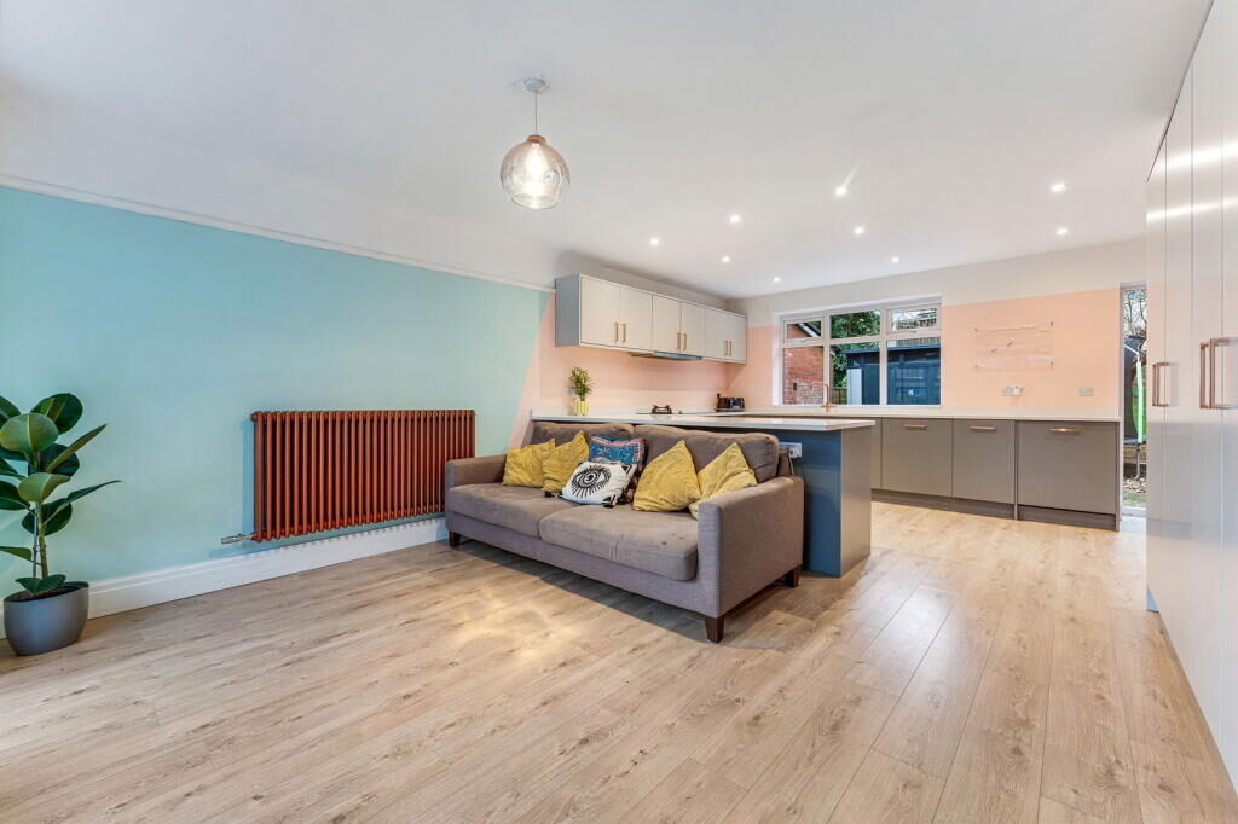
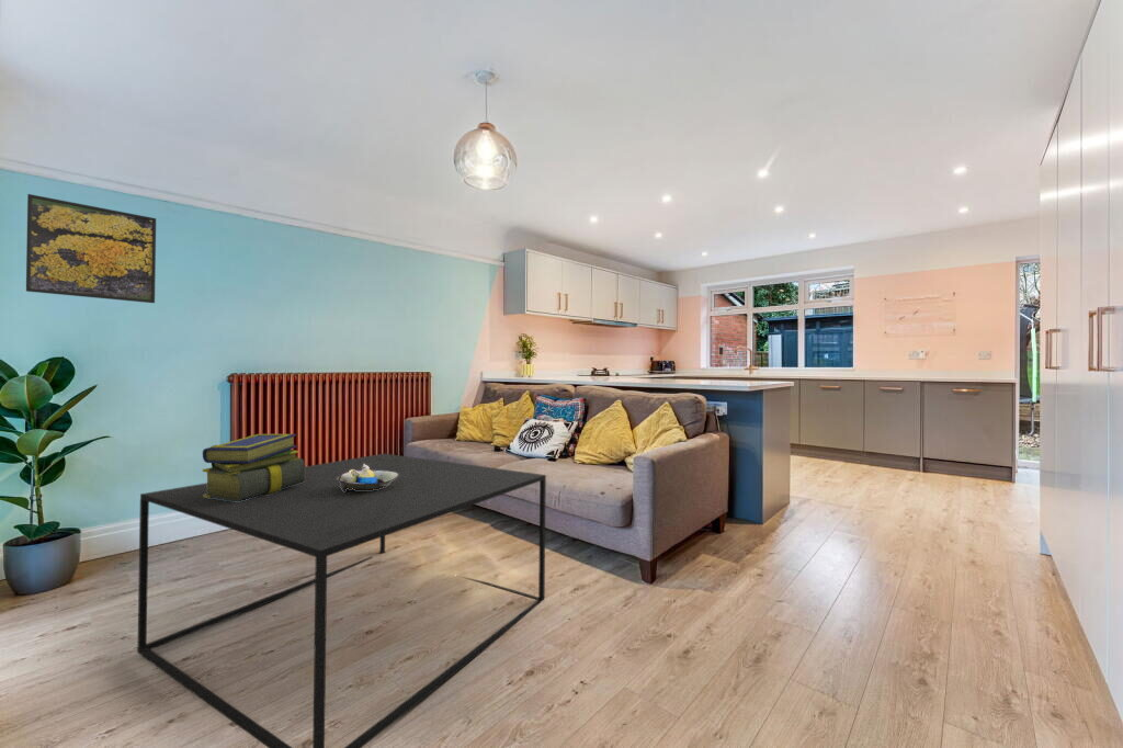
+ decorative bowl (361, 476)
+ stack of books (254, 464)
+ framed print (95, 252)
+ coffee table (363, 559)
